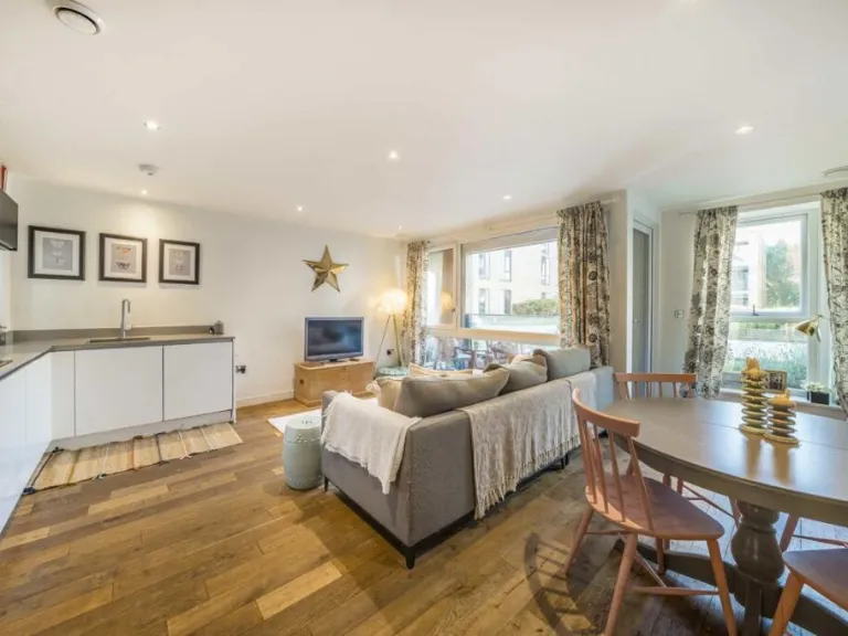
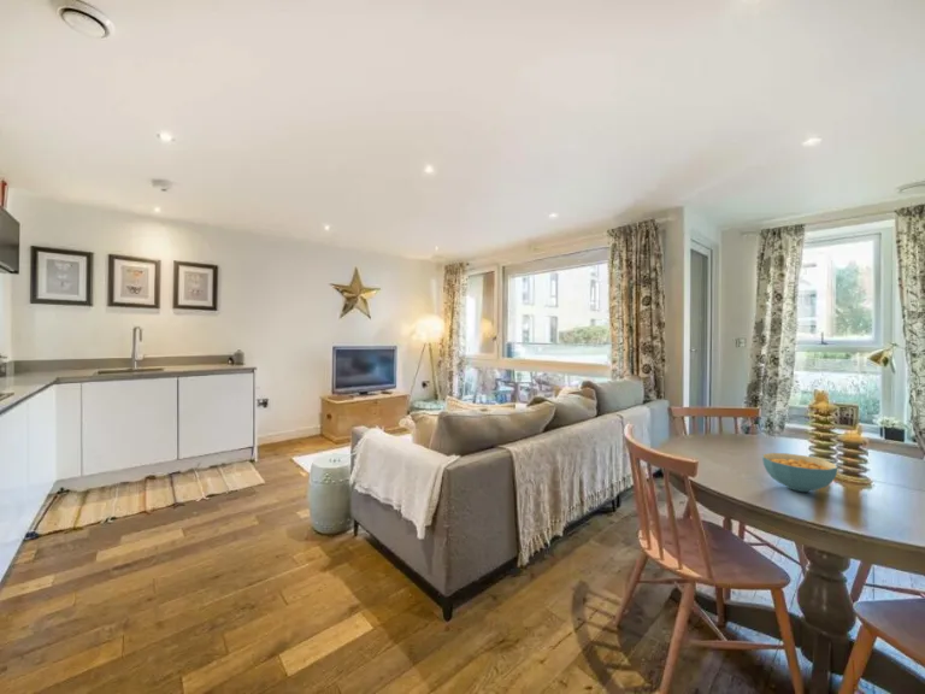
+ cereal bowl (797, 474)
